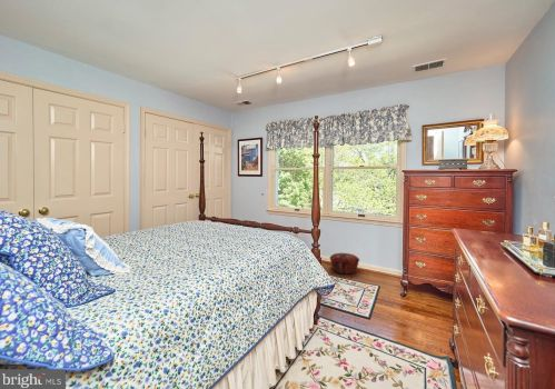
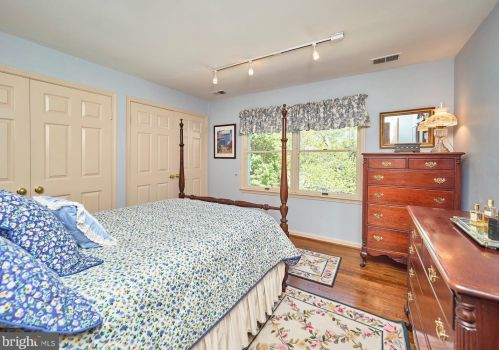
- woven basket (344, 261)
